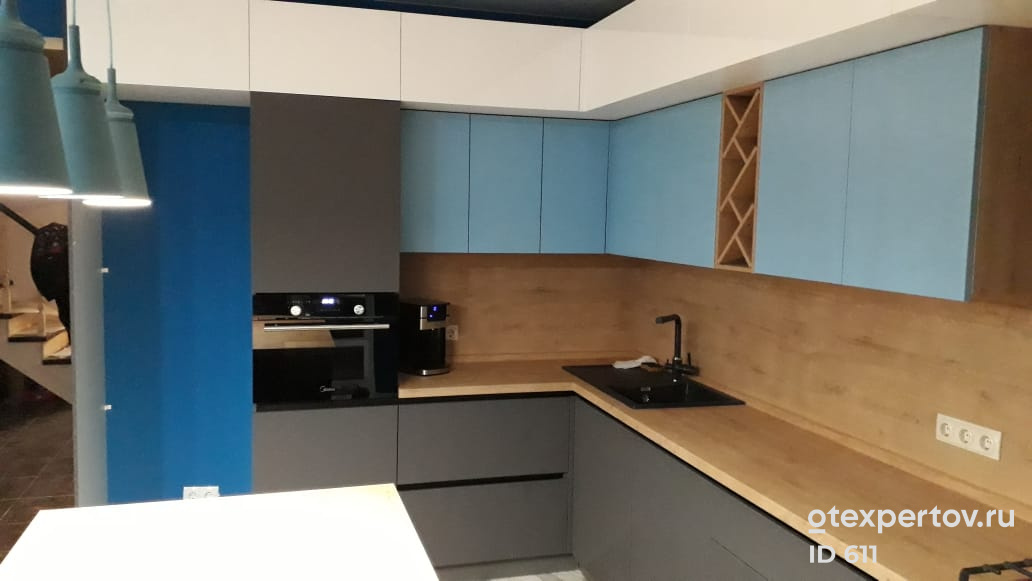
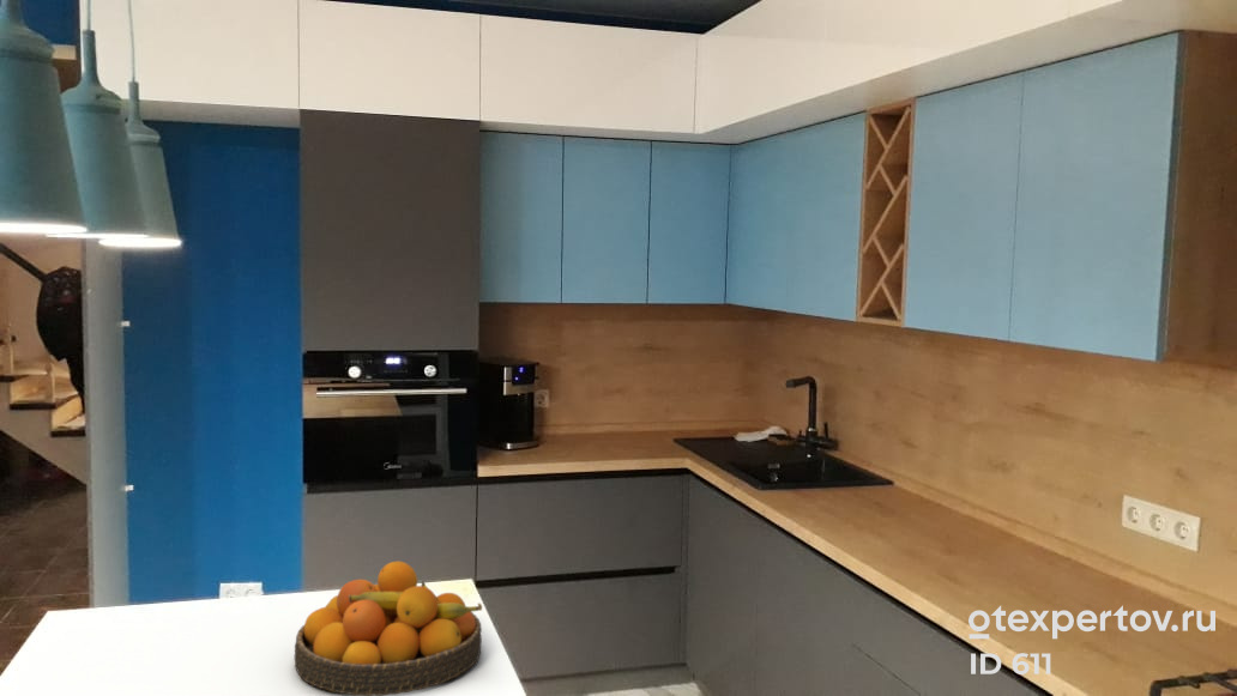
+ fruit bowl (390, 617)
